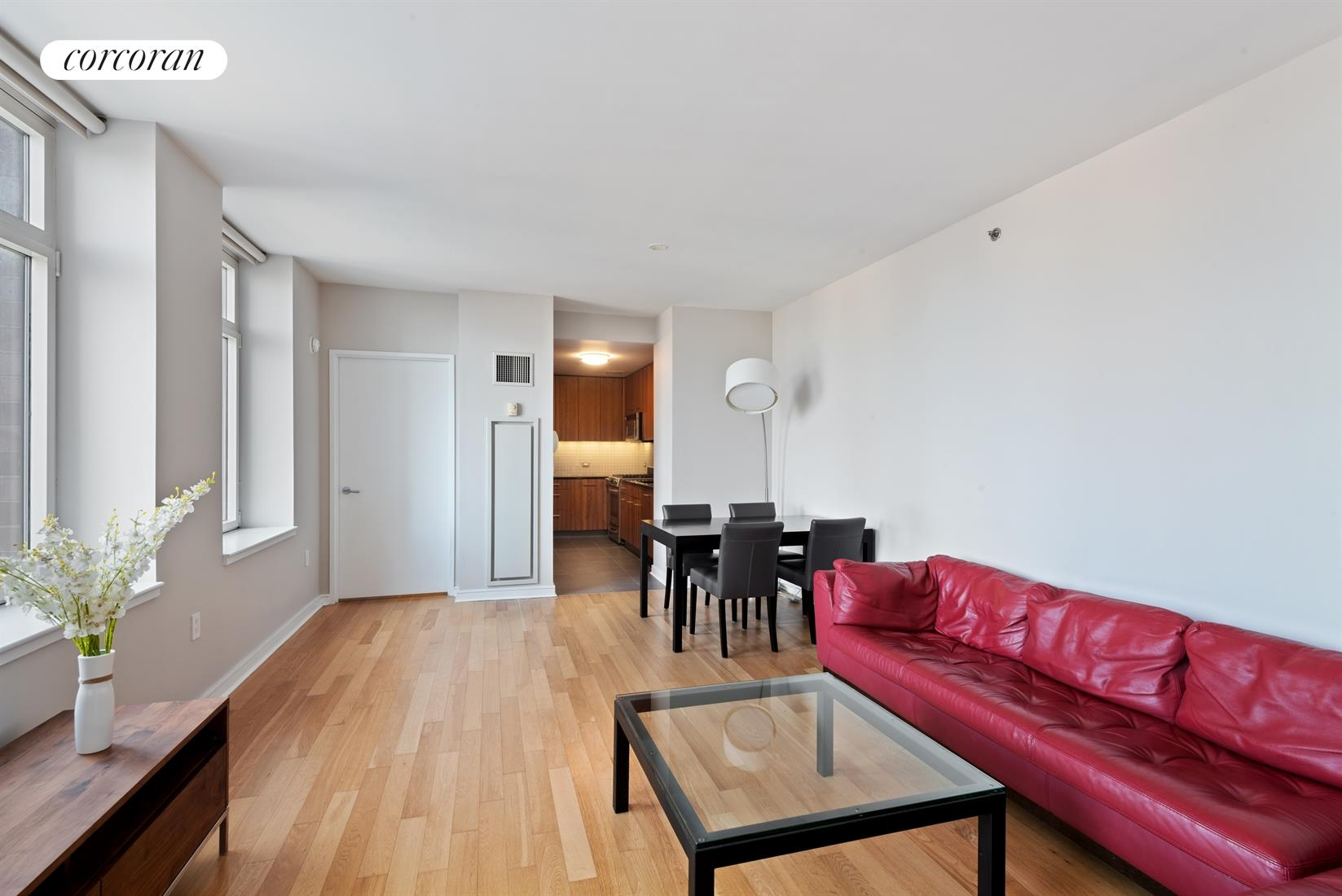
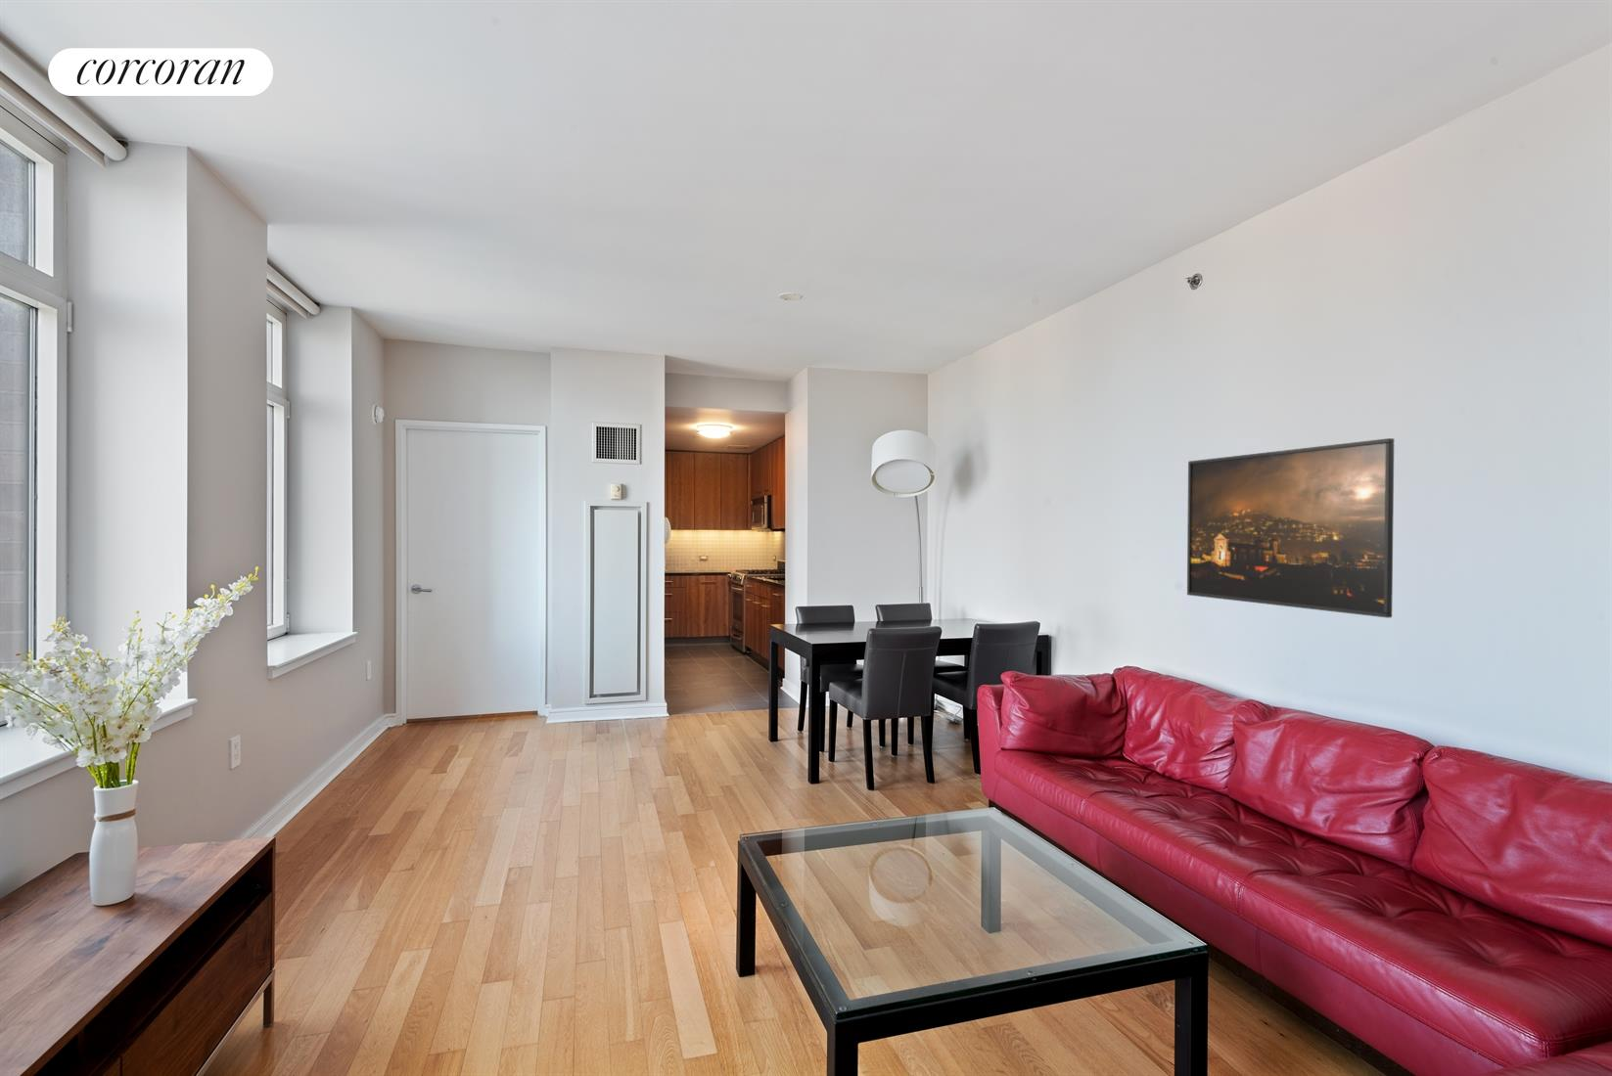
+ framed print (1276, 527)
